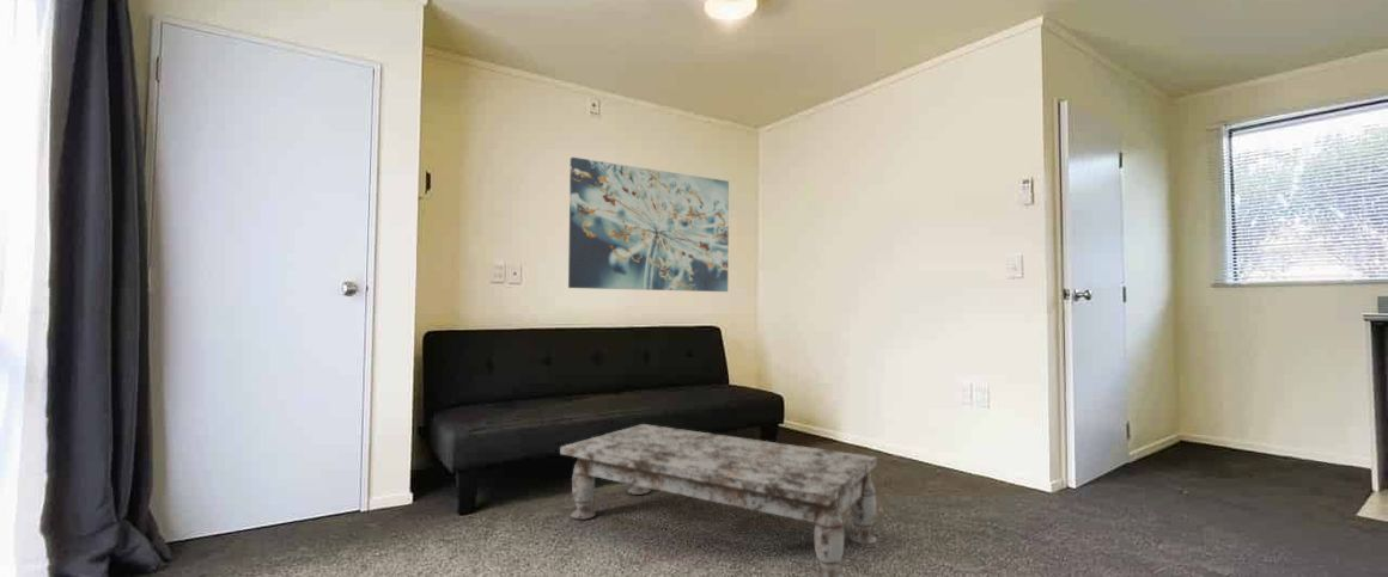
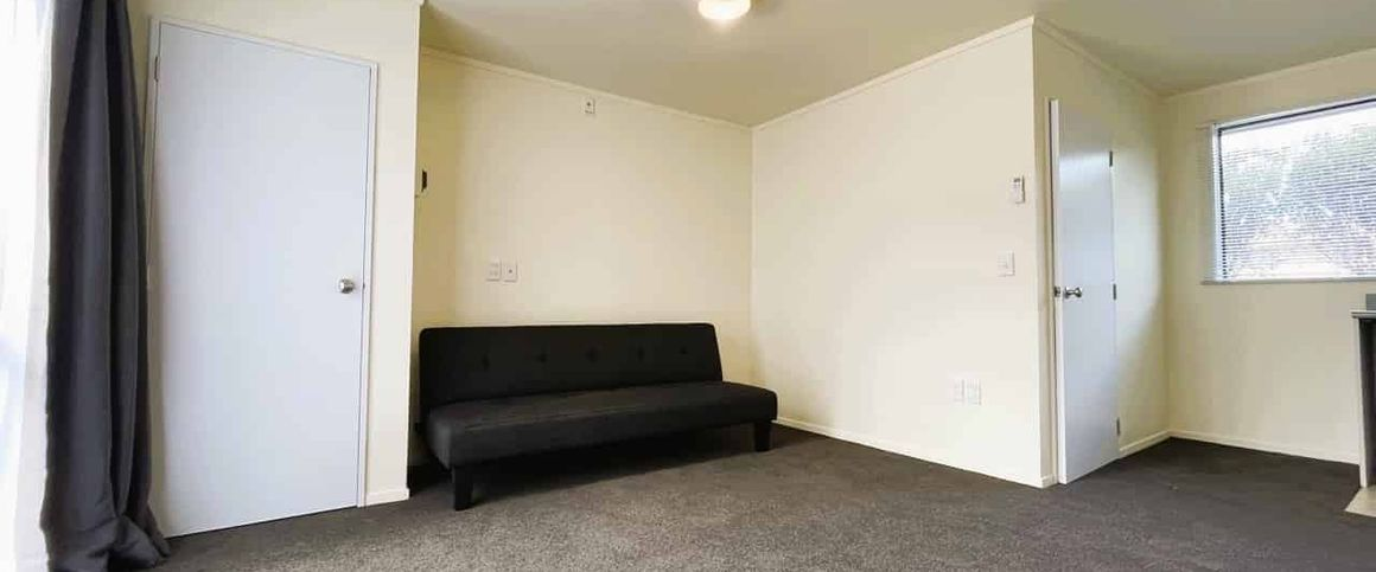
- coffee table (716, 489)
- wall art (655, 229)
